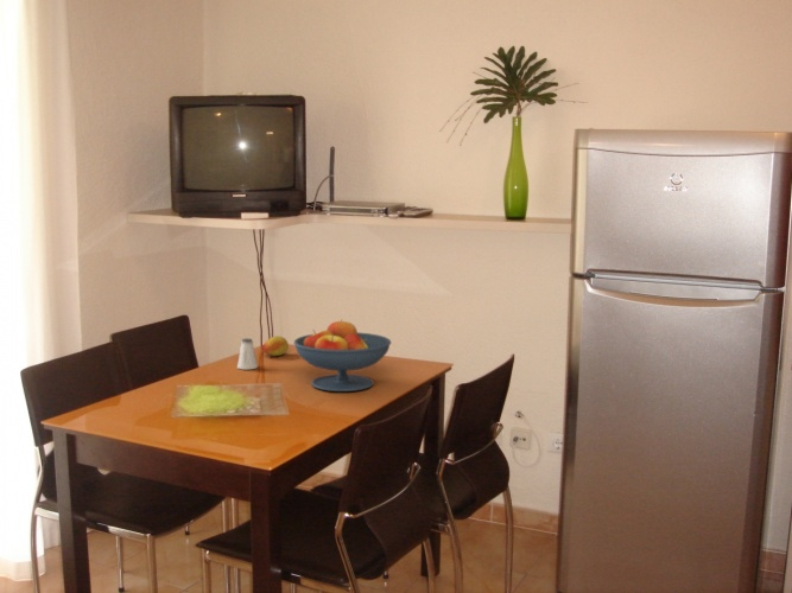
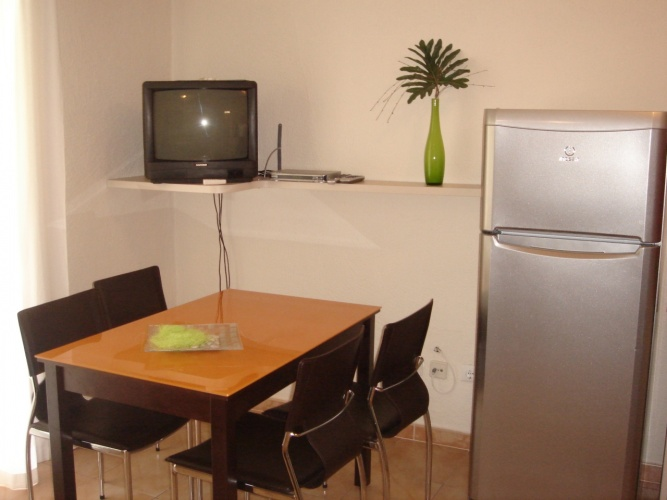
- saltshaker (247, 352)
- fruit bowl (342, 355)
- fruit (275, 345)
